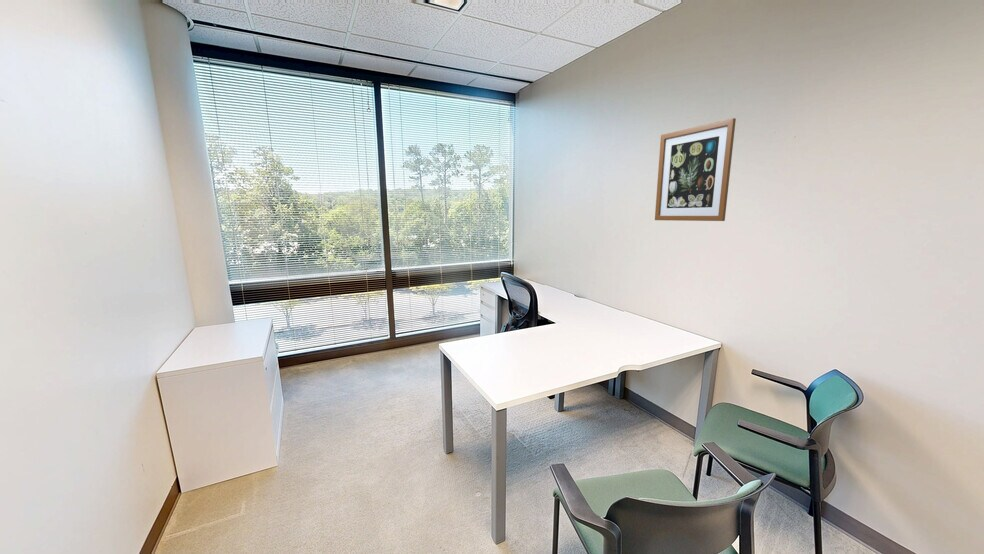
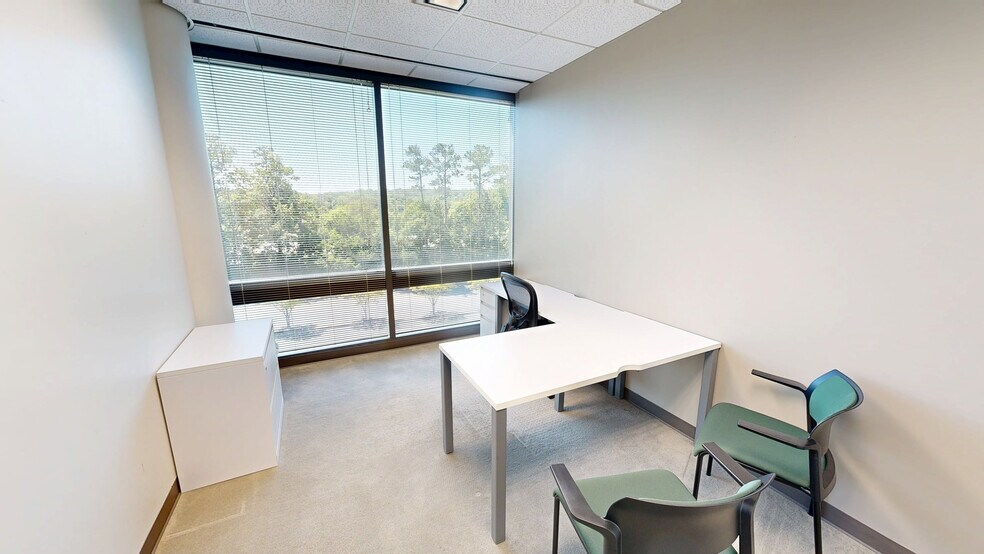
- wall art (690, 175)
